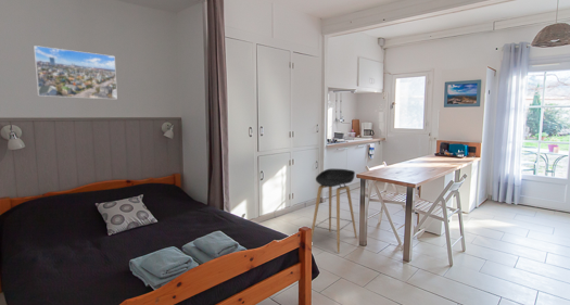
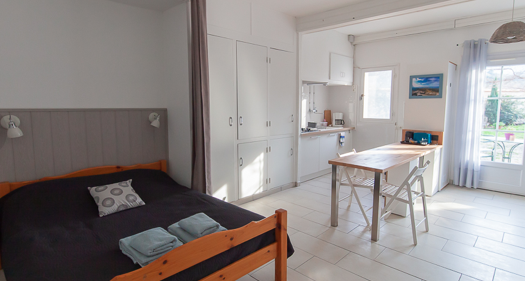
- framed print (78, 74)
- stool (337, 206)
